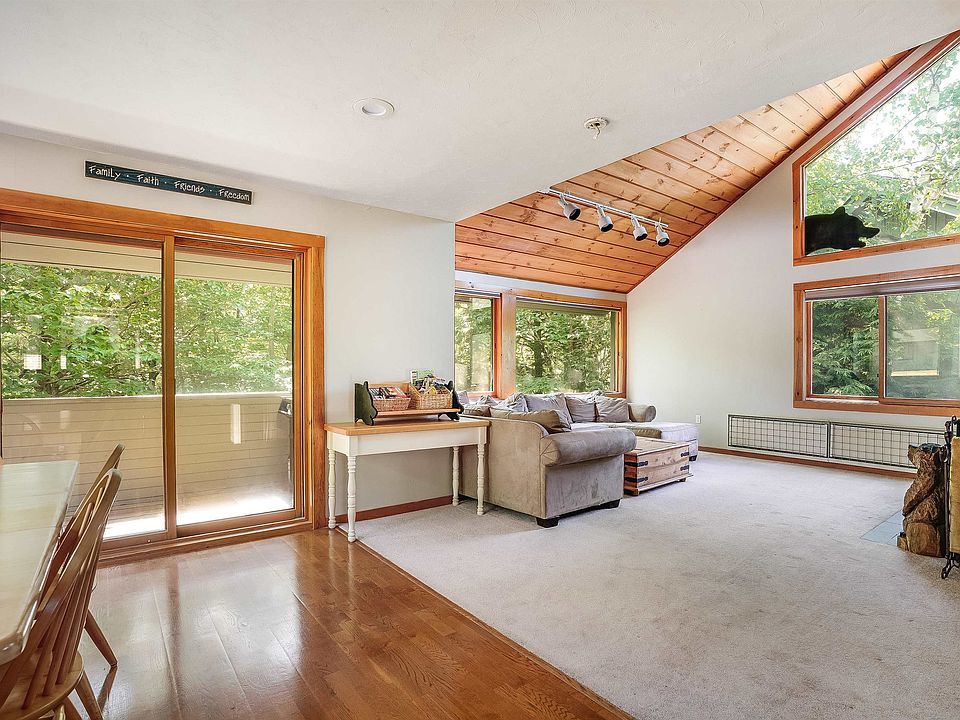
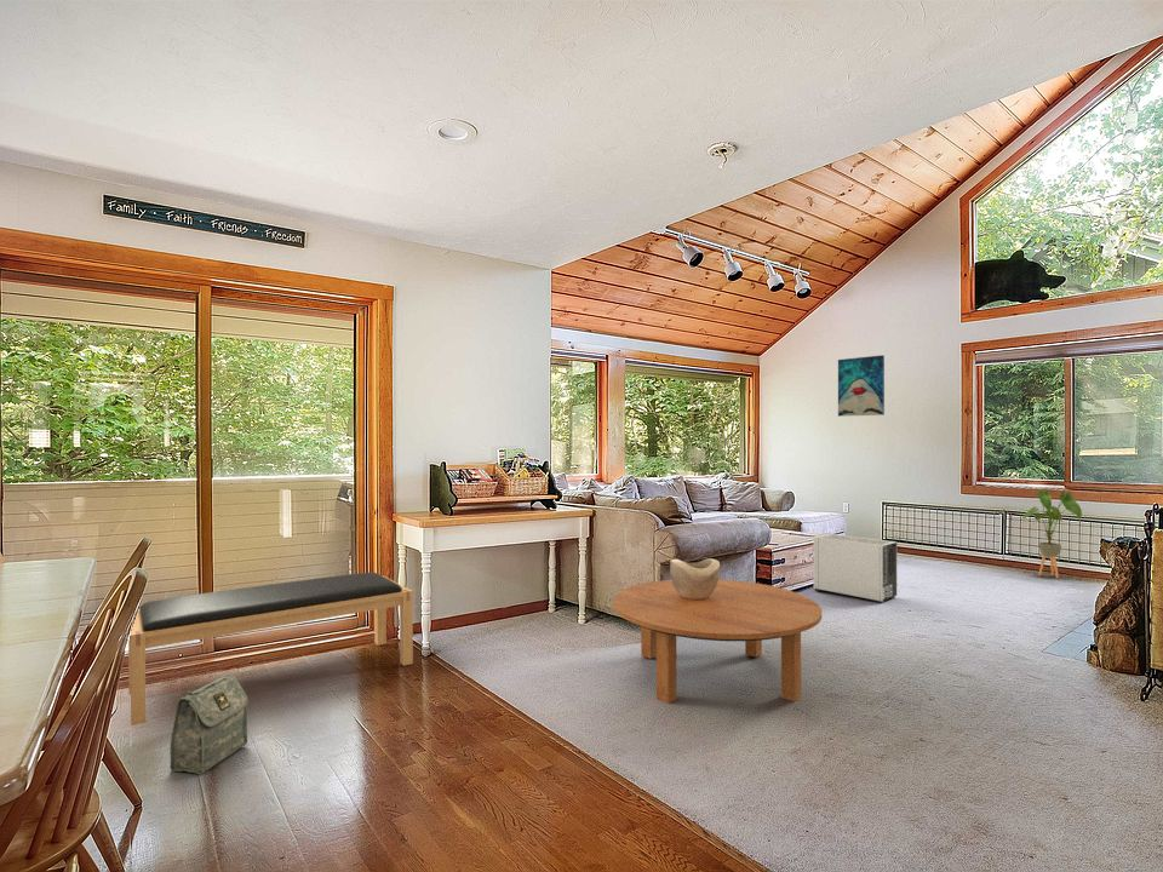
+ wall art (860, 386)
+ bag (211, 719)
+ coffee table (714, 638)
+ decorative bowl (694, 576)
+ air purifier (853, 567)
+ house plant (1053, 530)
+ bench (274, 626)
